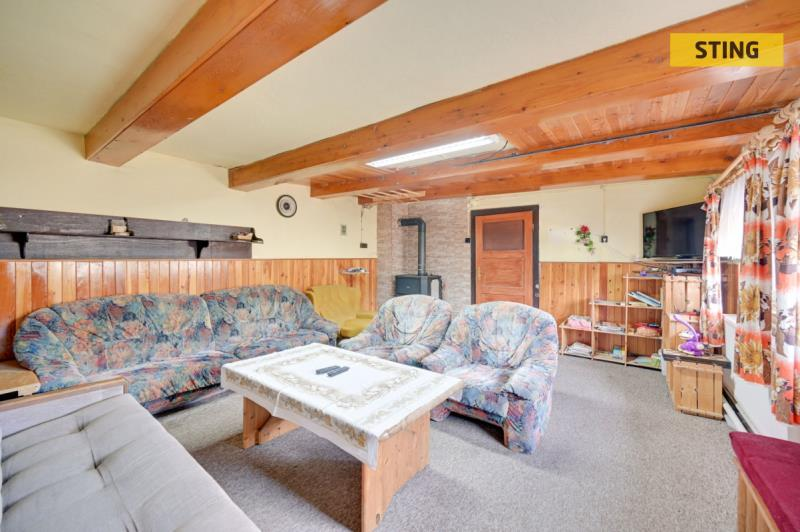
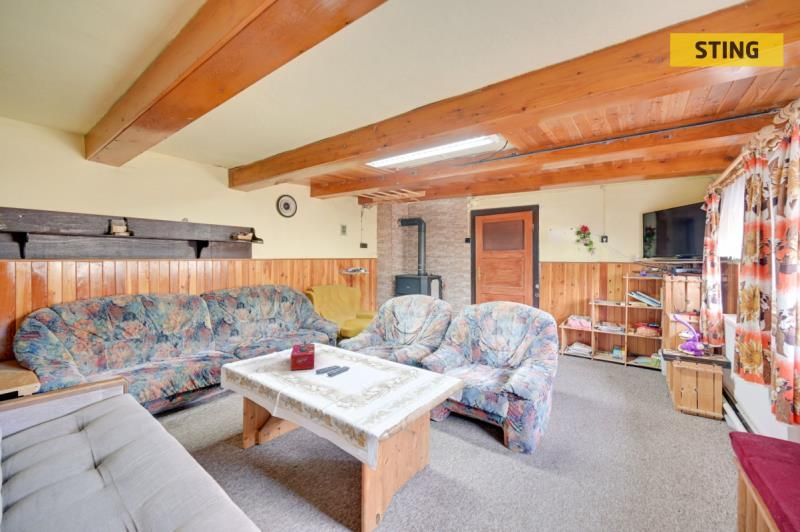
+ tissue box (303, 356)
